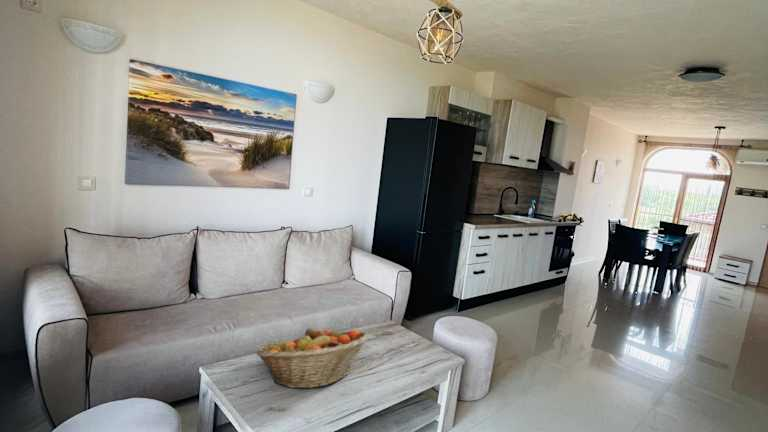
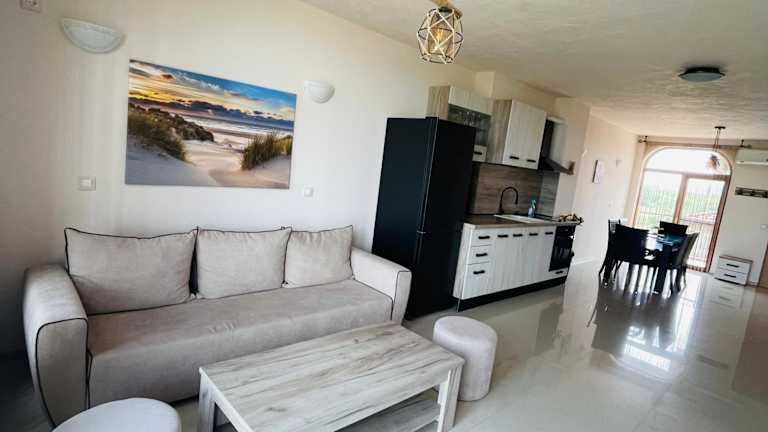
- fruit basket (314, 351)
